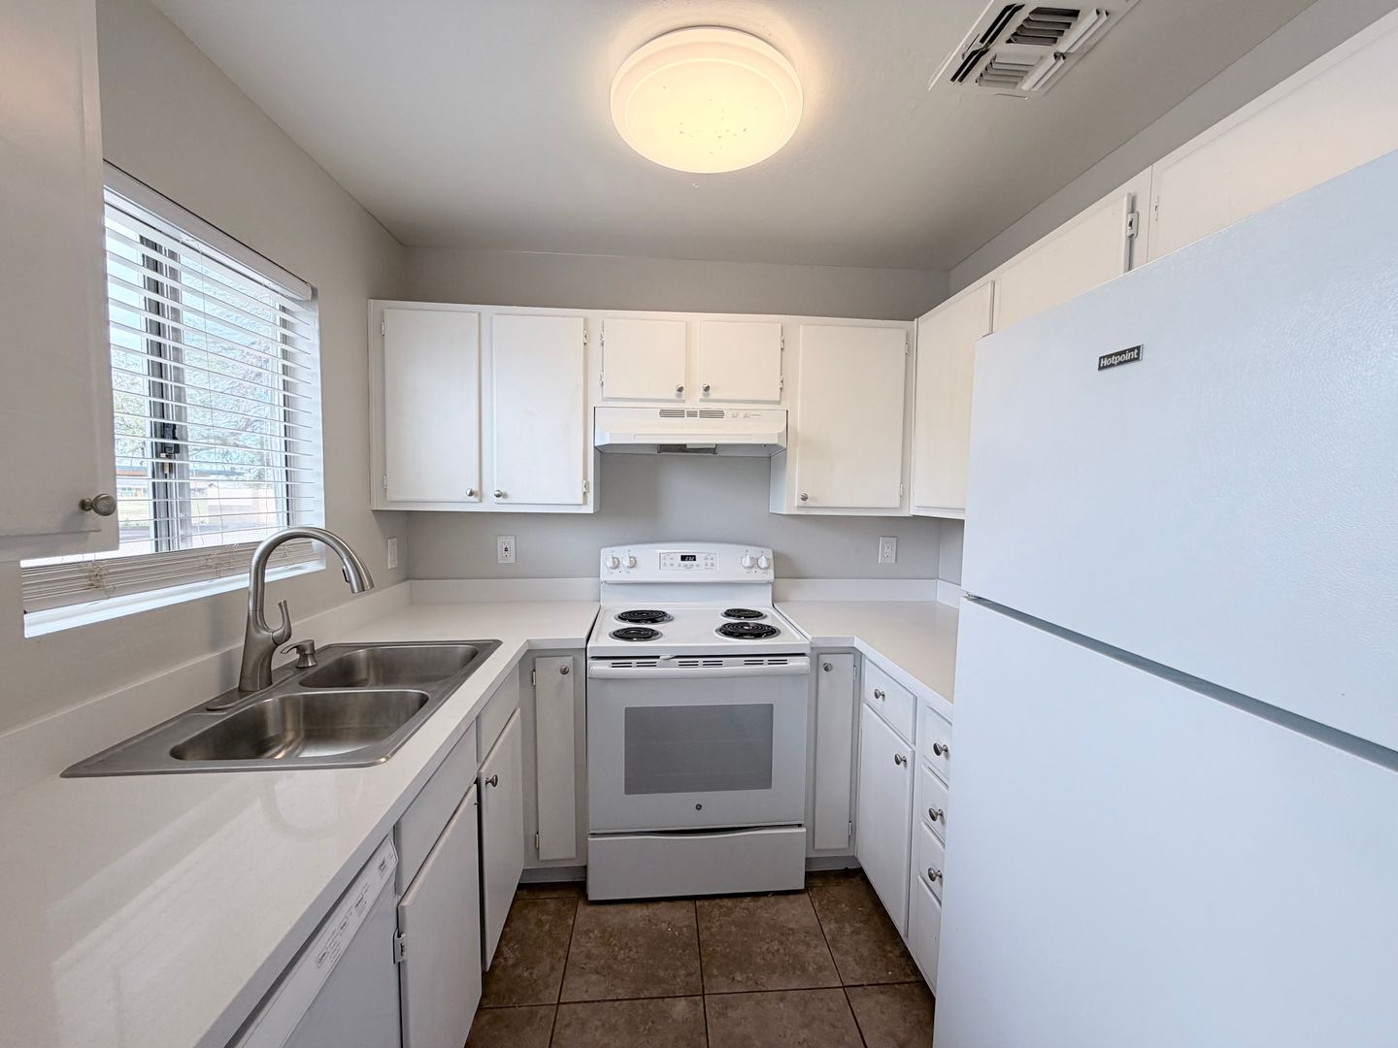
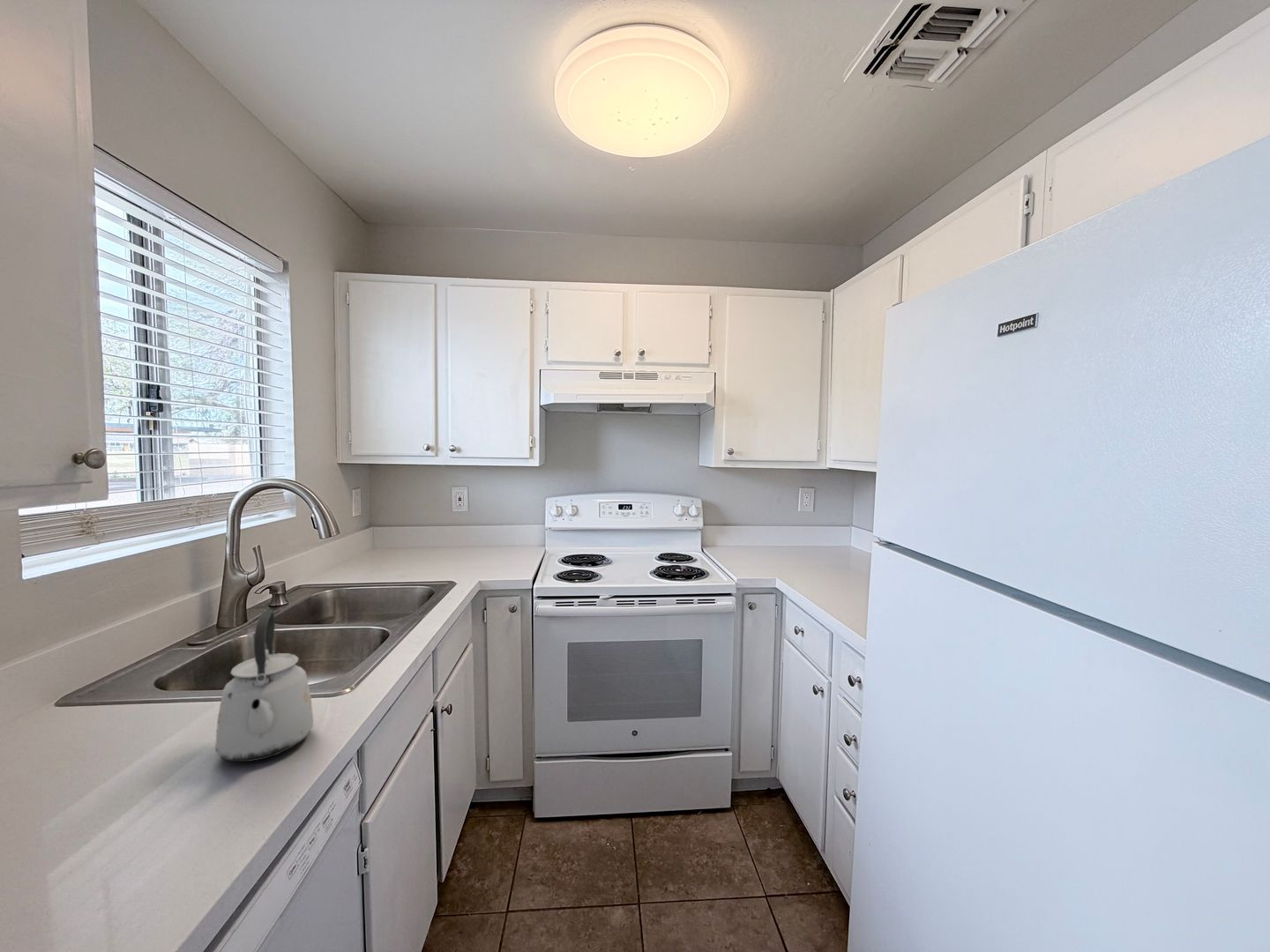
+ kettle (264, 687)
